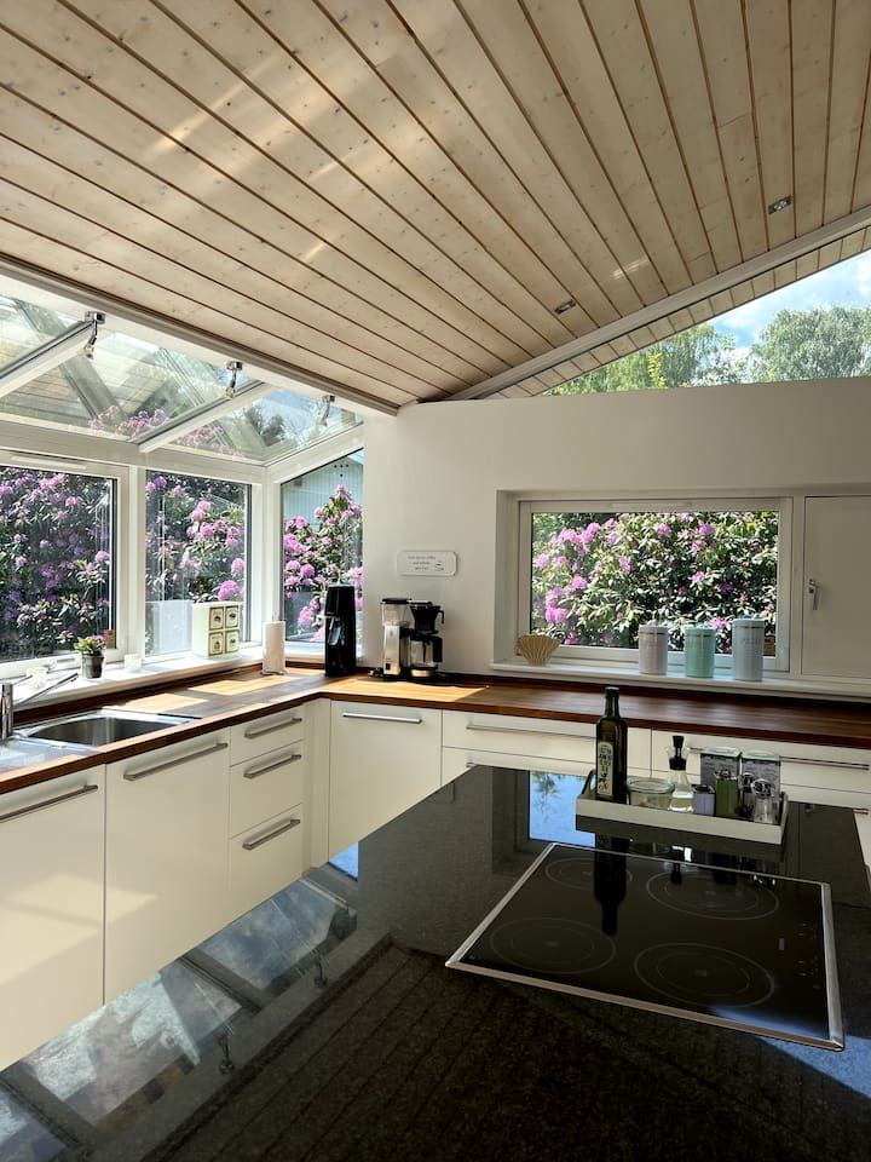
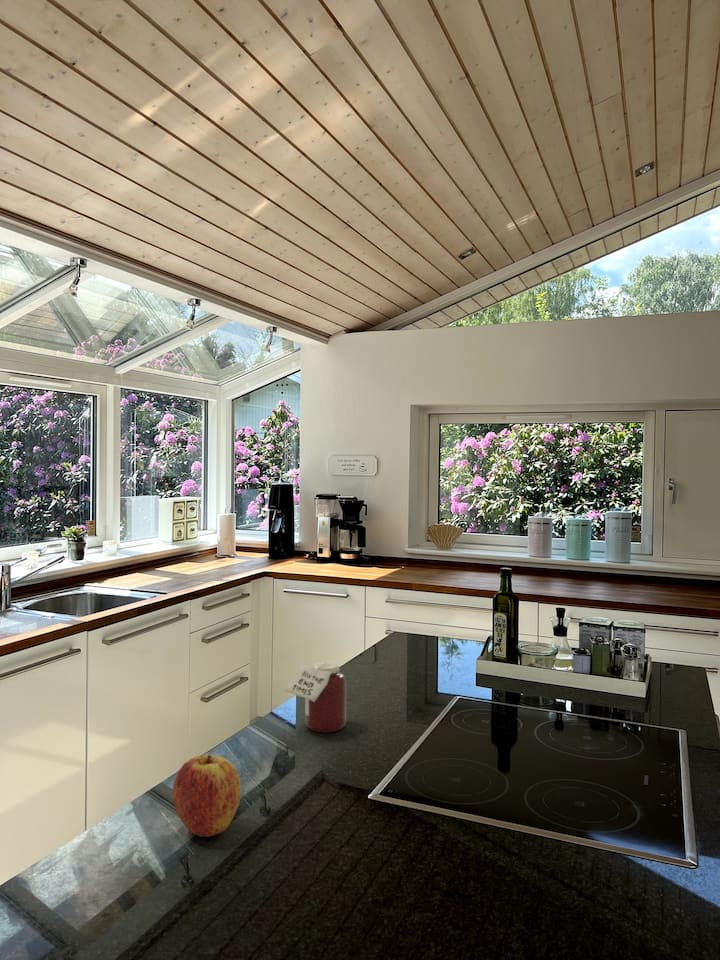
+ jar (319, 697)
+ apple (207, 793)
